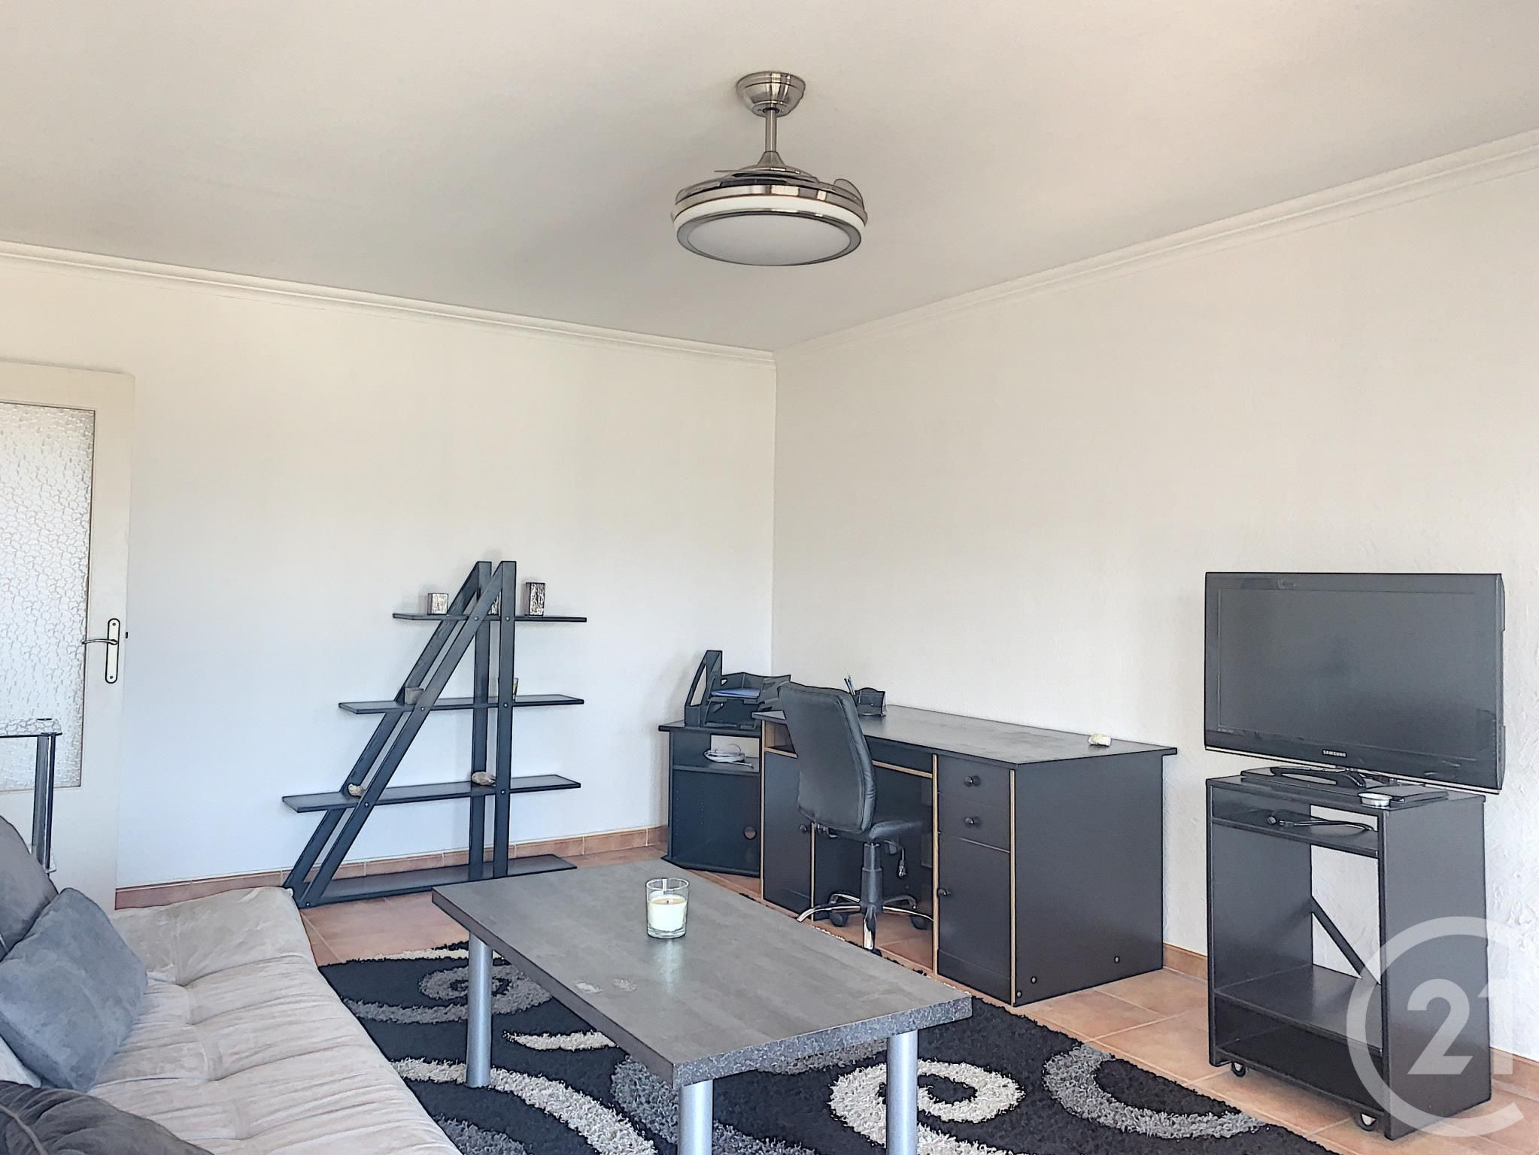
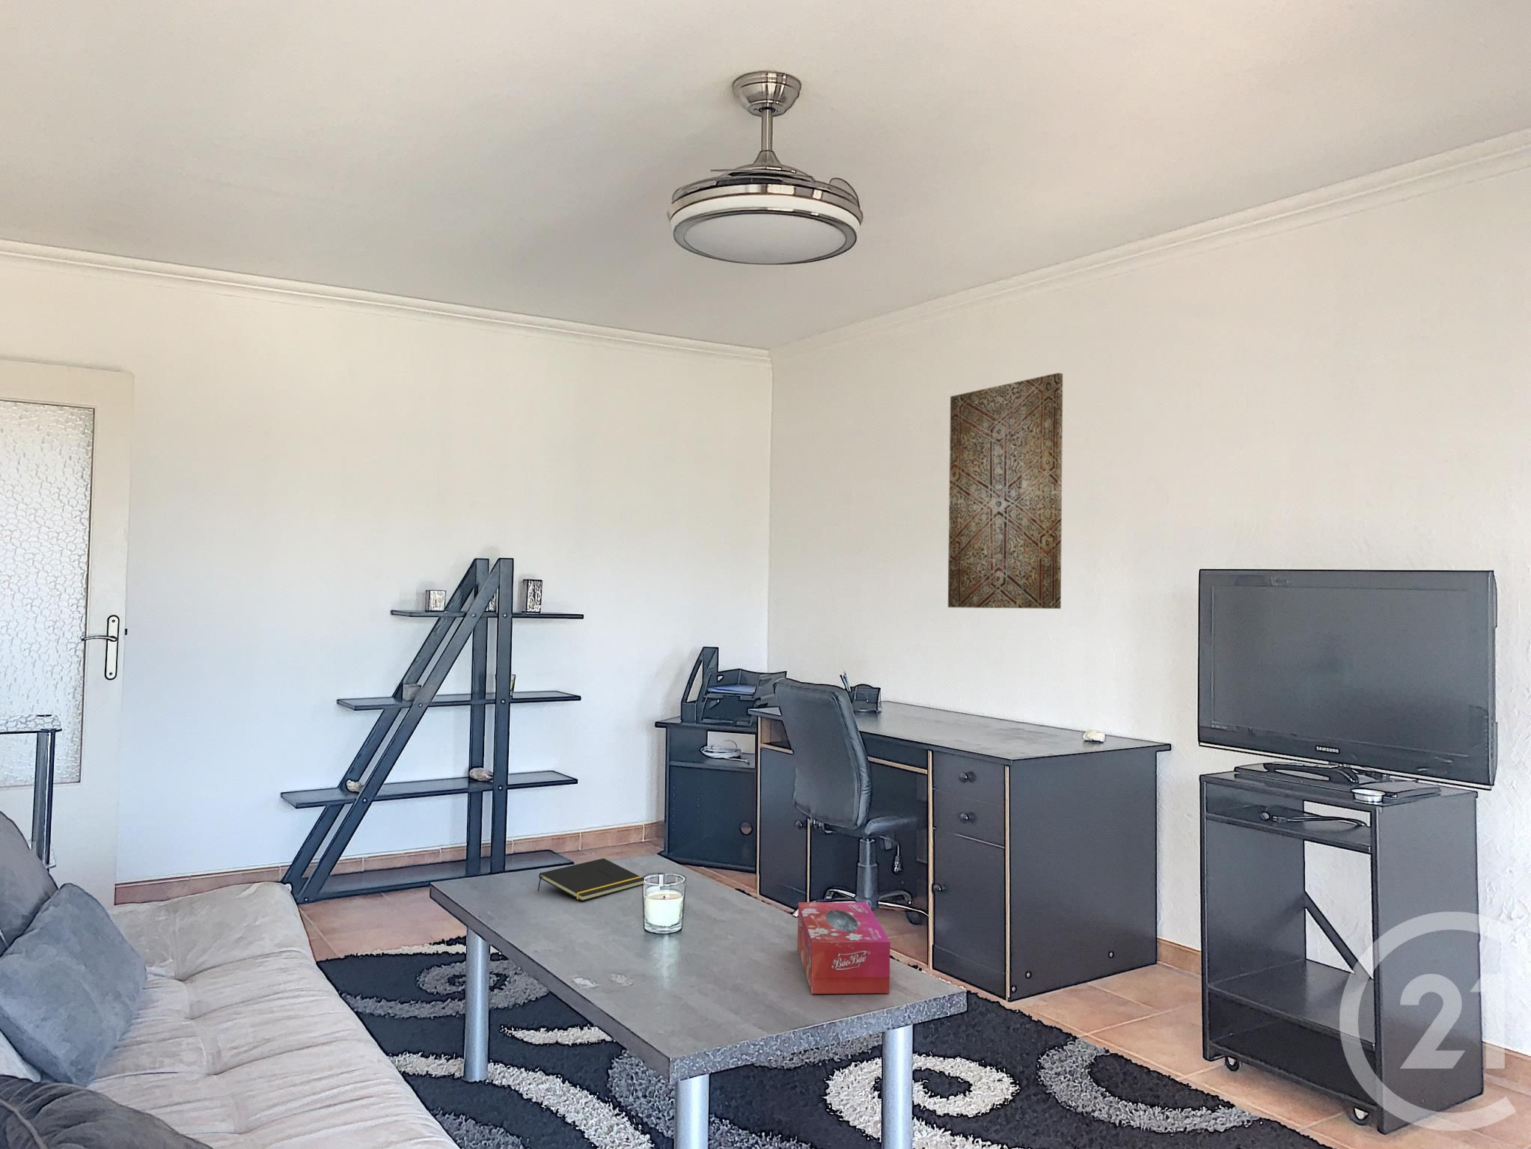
+ tissue box (840, 945)
+ wall art (1002, 496)
+ notepad (593, 879)
